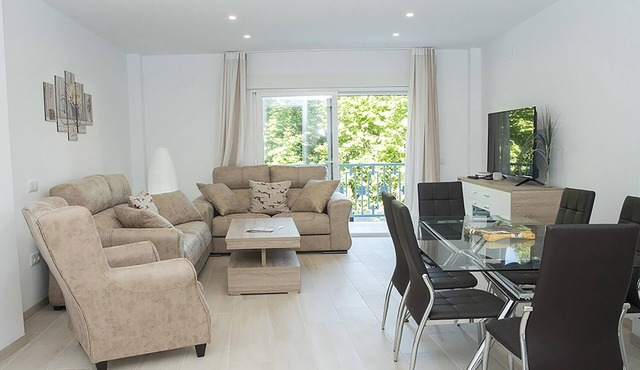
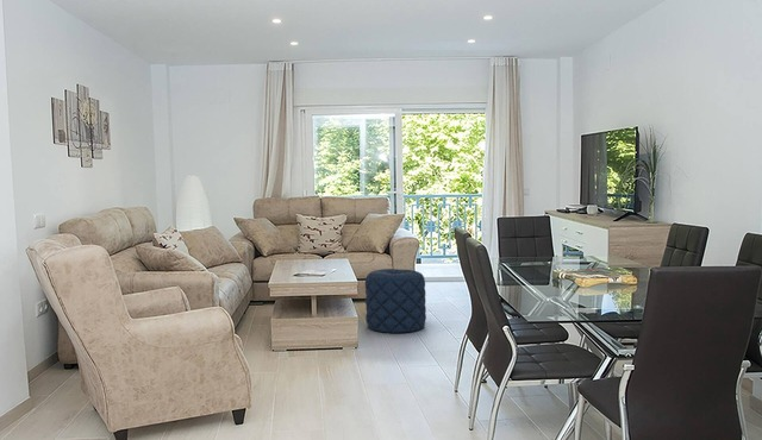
+ pouf (395, 298)
